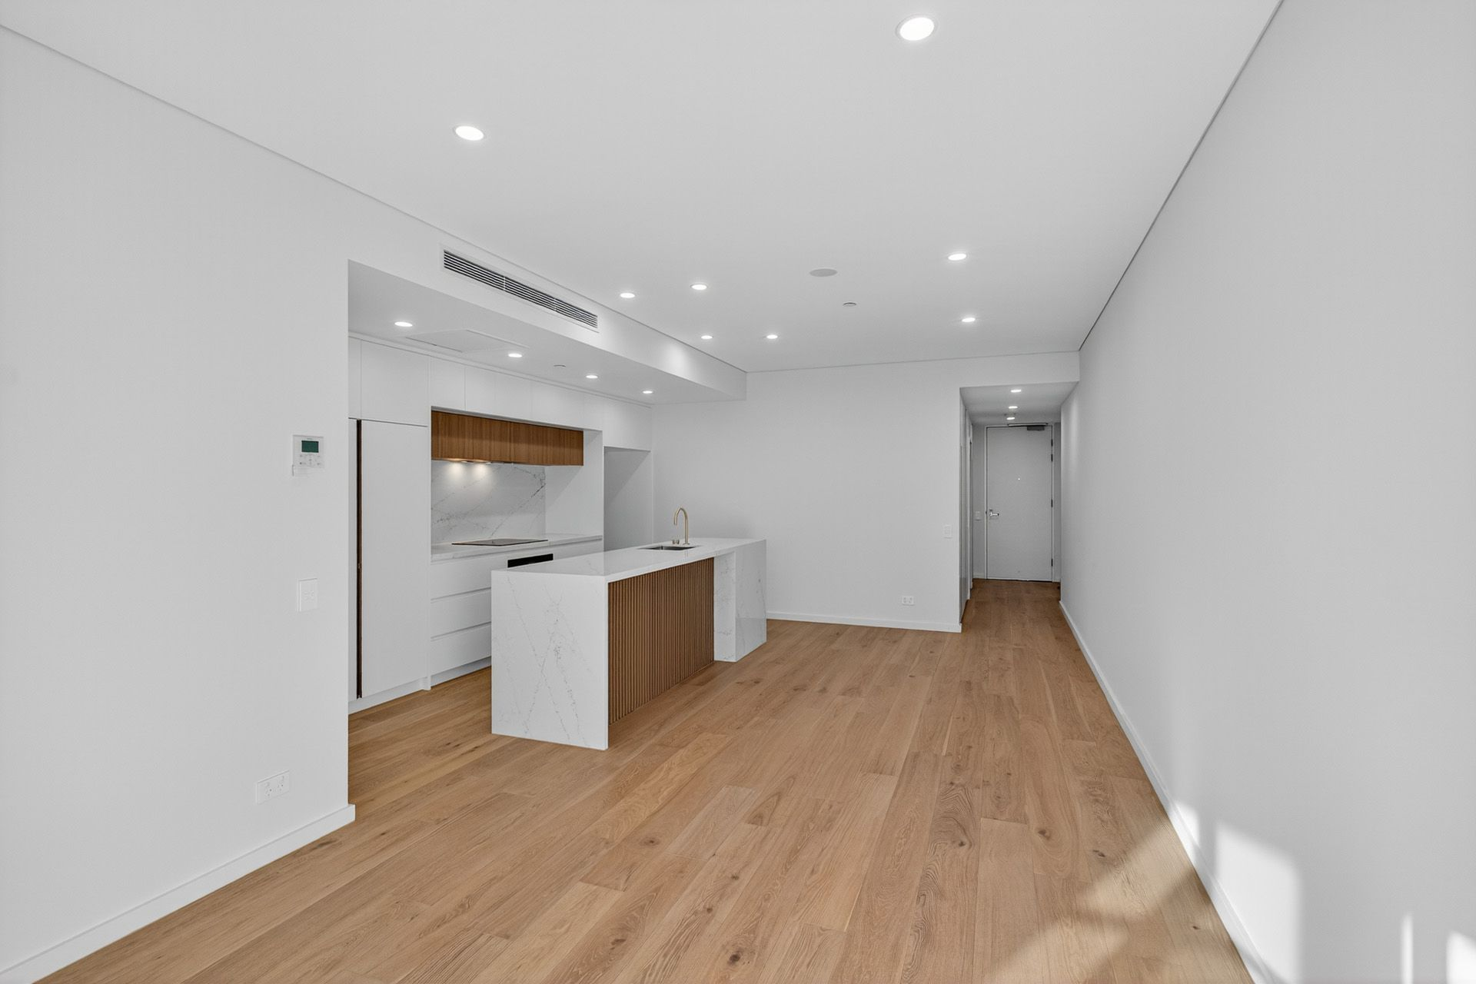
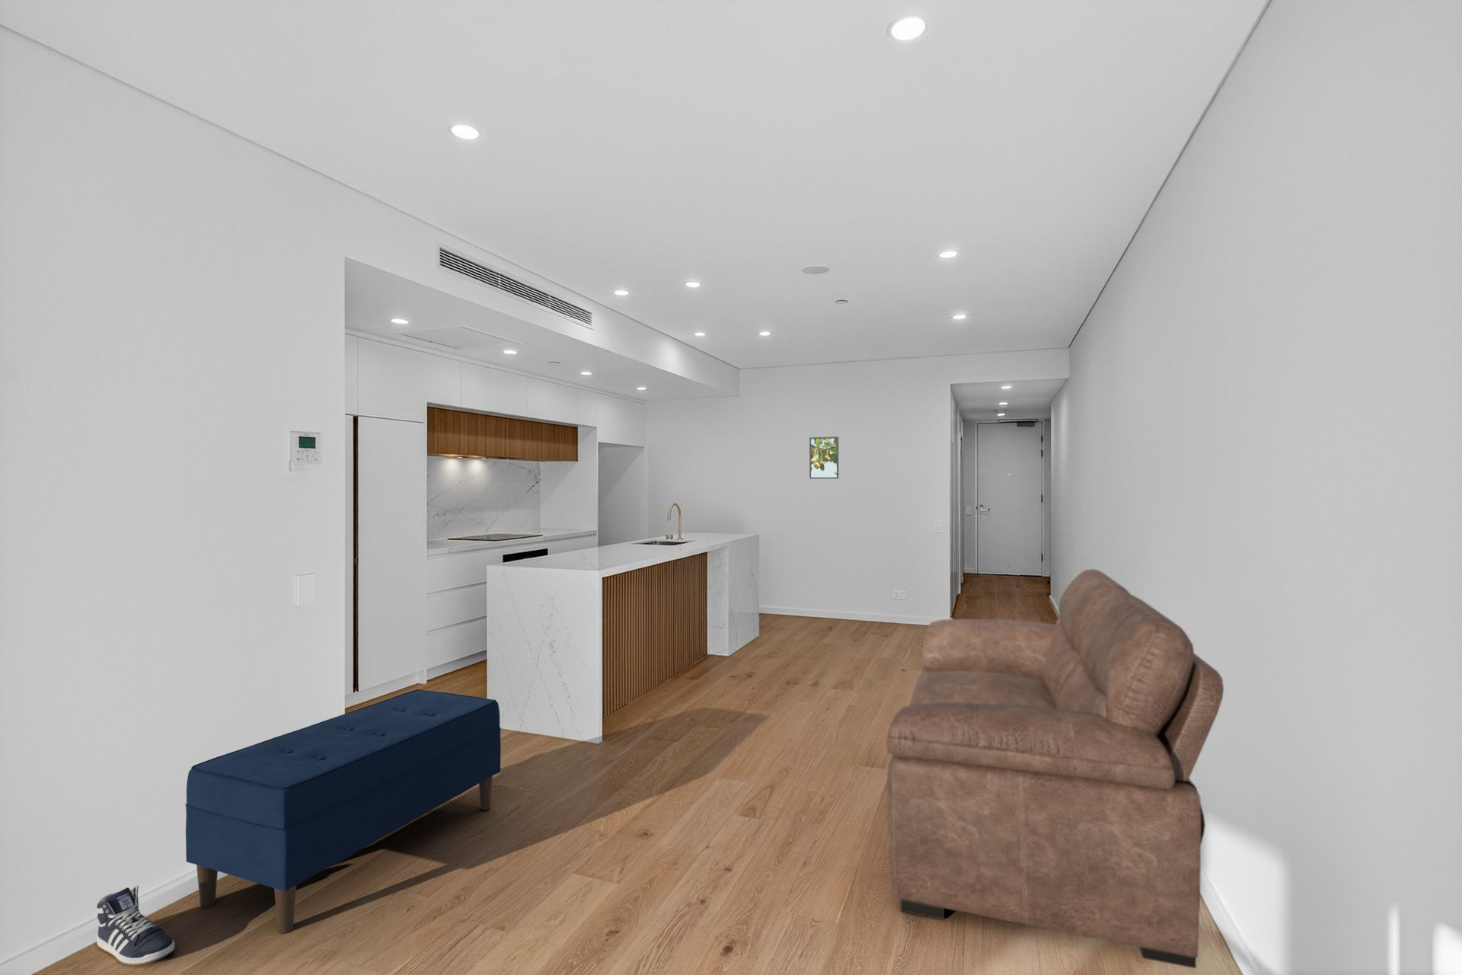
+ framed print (823, 458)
+ sneaker (133, 923)
+ bench (364, 789)
+ sofa (1028, 703)
